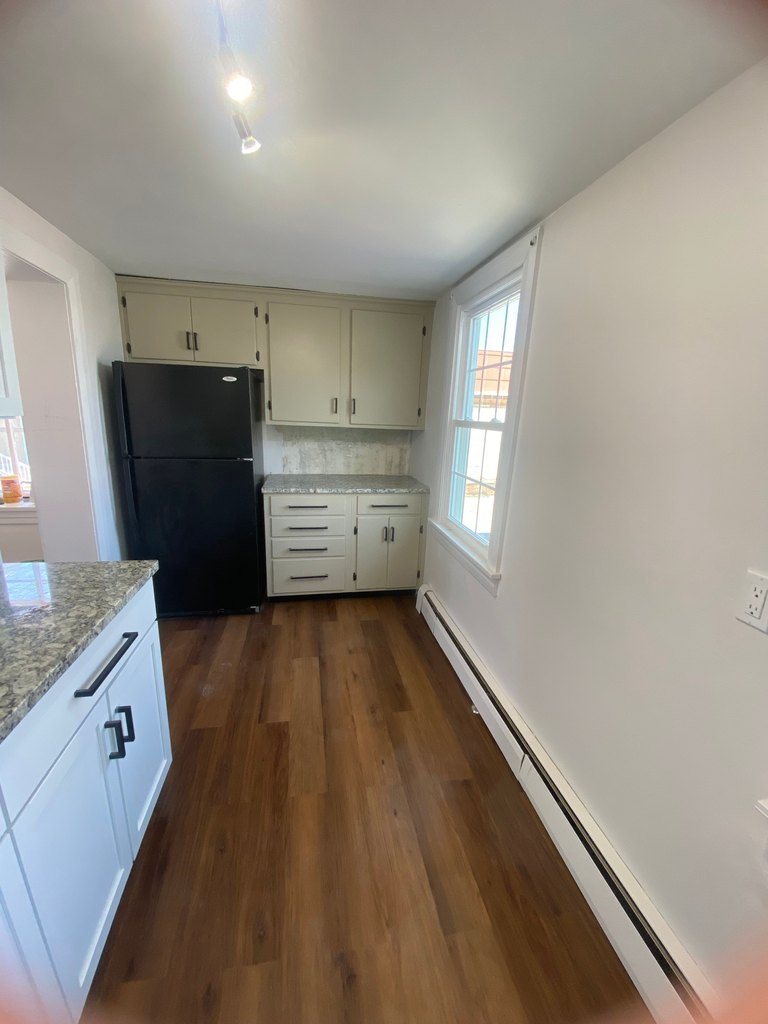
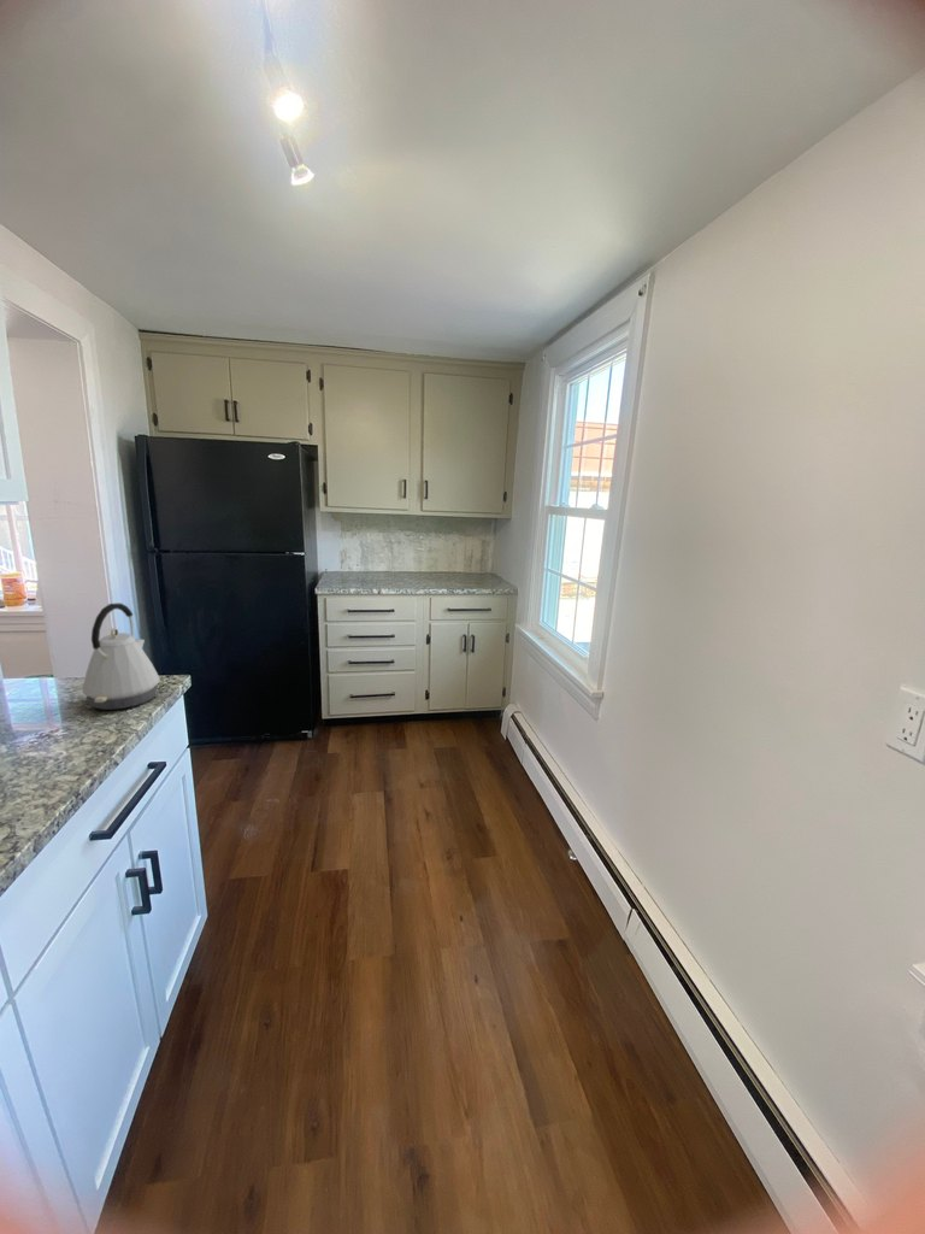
+ kettle (119, 652)
